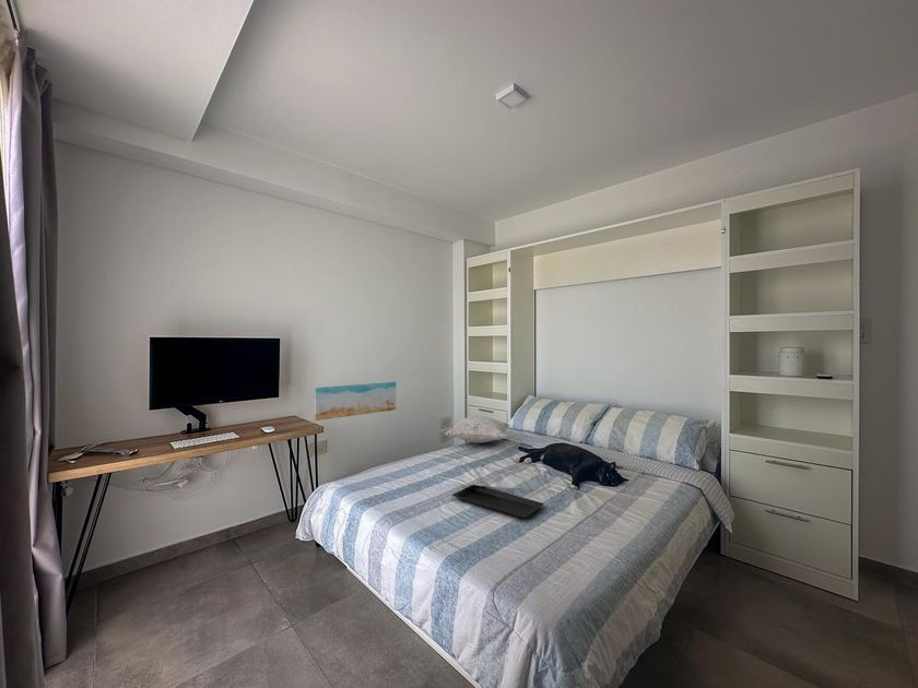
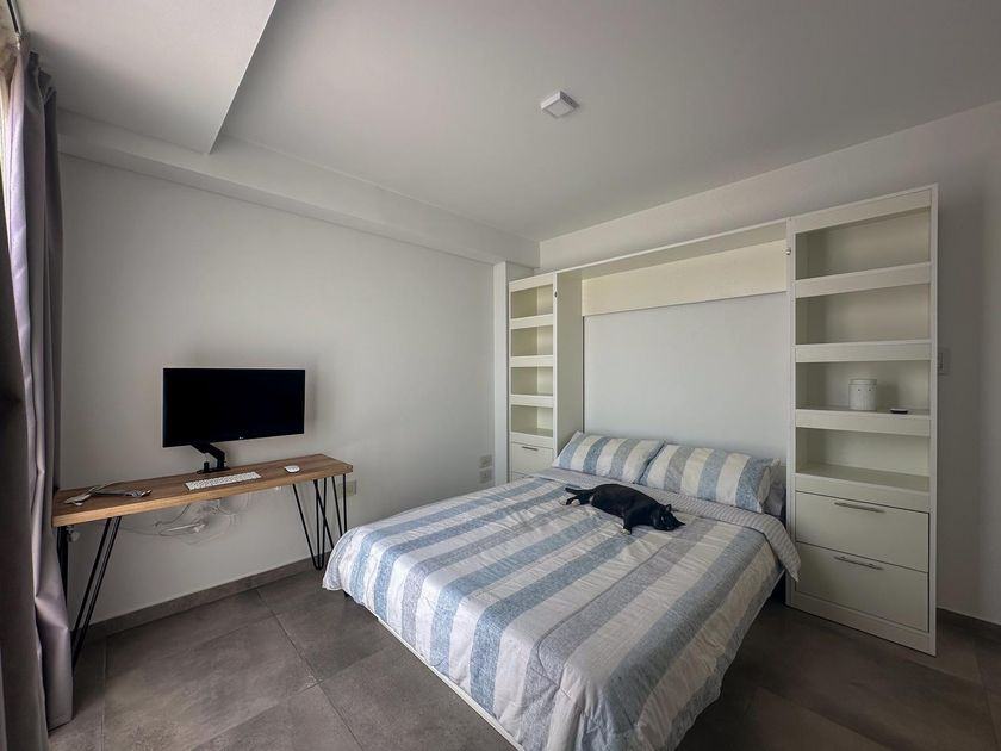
- wall art (357, 399)
- serving tray (496, 501)
- decorative pillow (479, 429)
